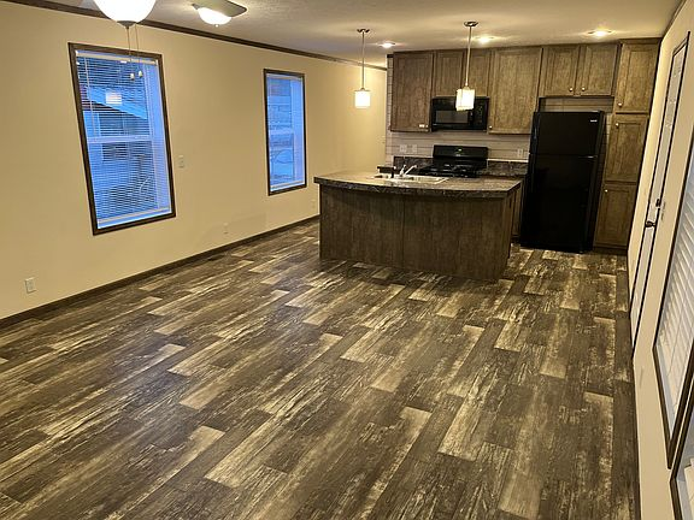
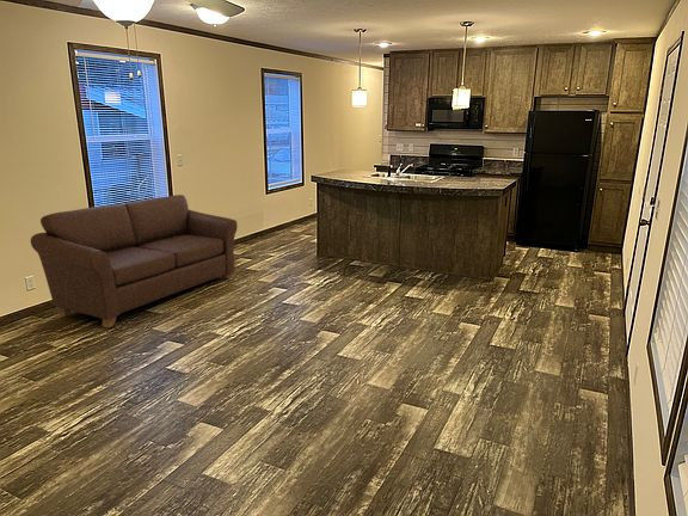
+ sofa (147, 250)
